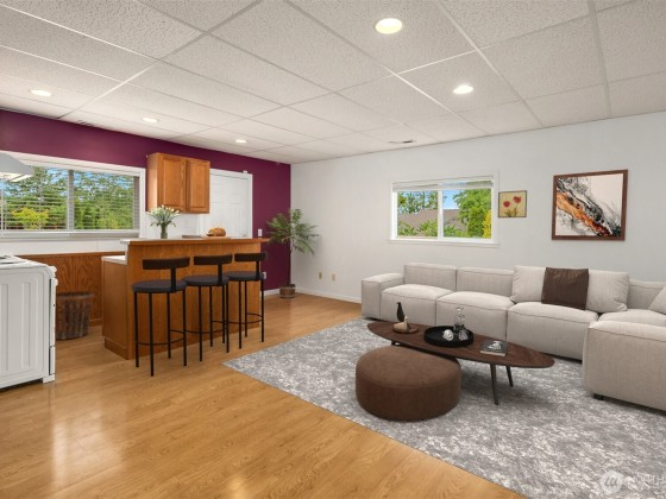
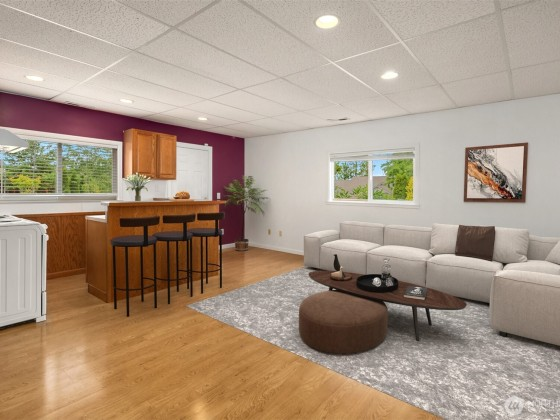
- basket (68, 314)
- wall art (511, 204)
